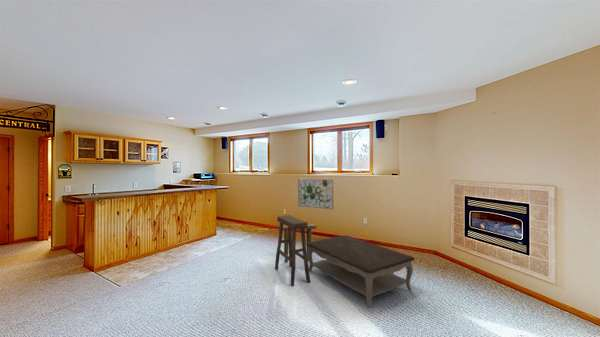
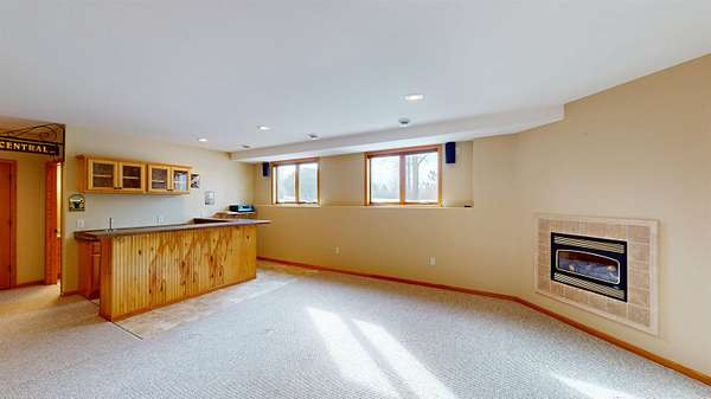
- coffee table (355, 264)
- stool (291, 246)
- wall art (314, 193)
- stool (307, 241)
